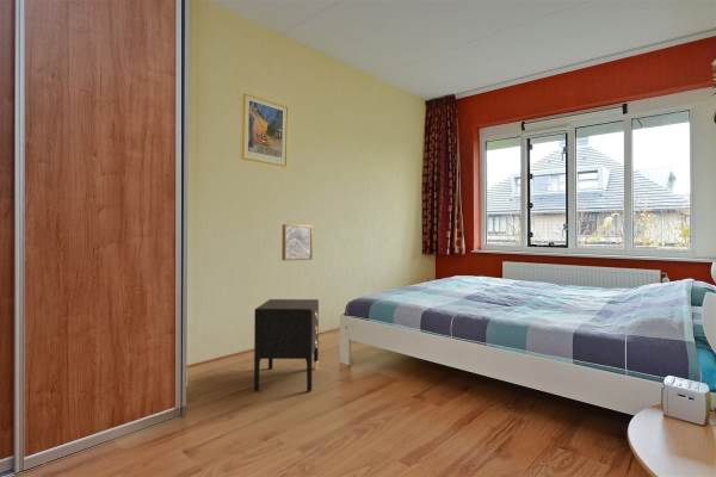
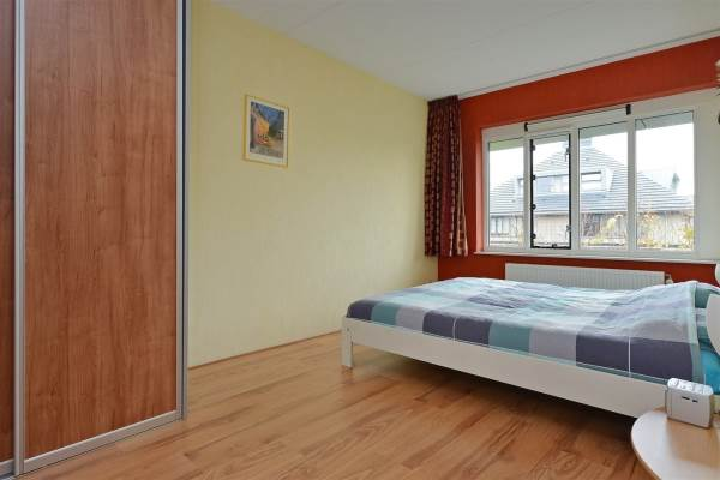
- wall art (297, 242)
- nightstand (289, 341)
